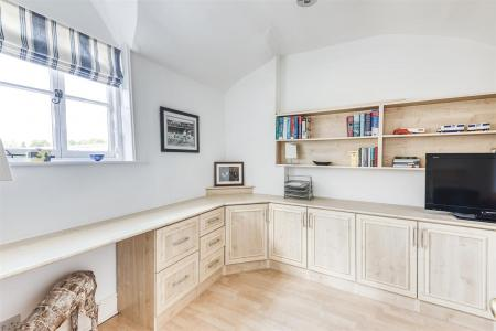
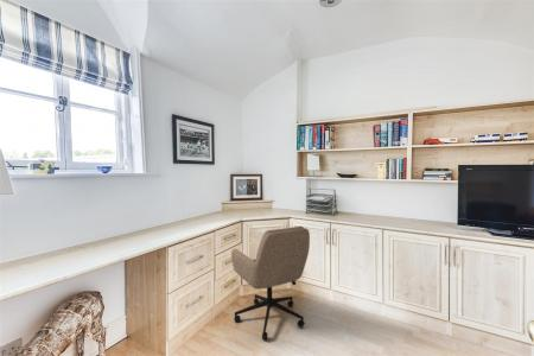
+ office chair (269, 271)
